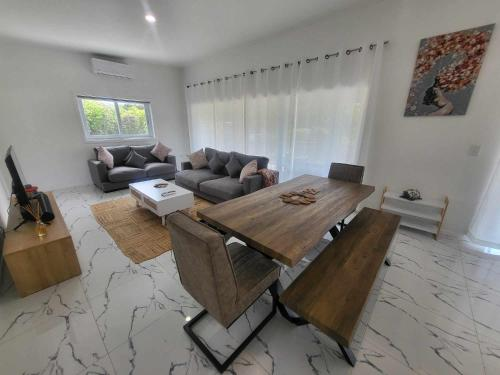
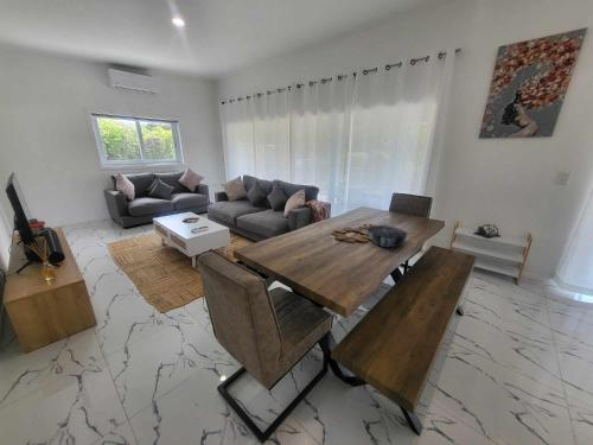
+ decorative bowl (385, 236)
